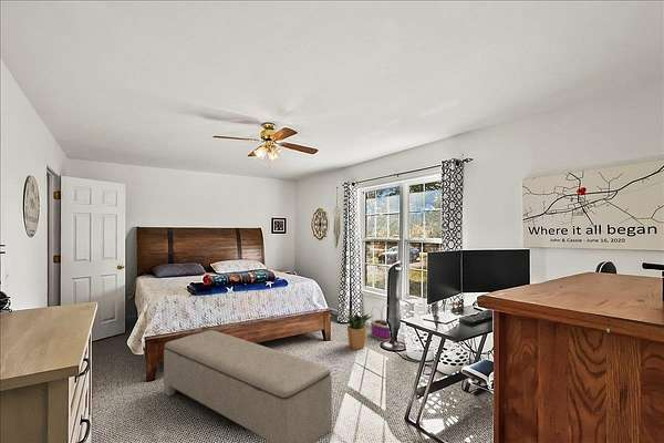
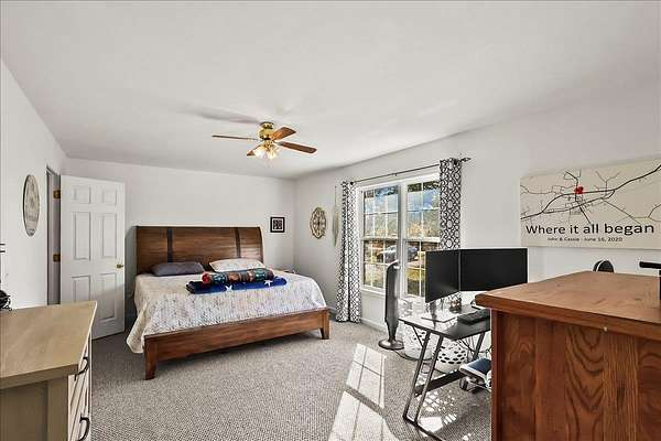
- bench (239, 380)
- potted plant (357, 330)
- basket (382, 321)
